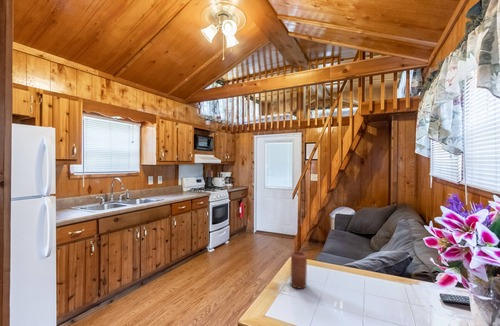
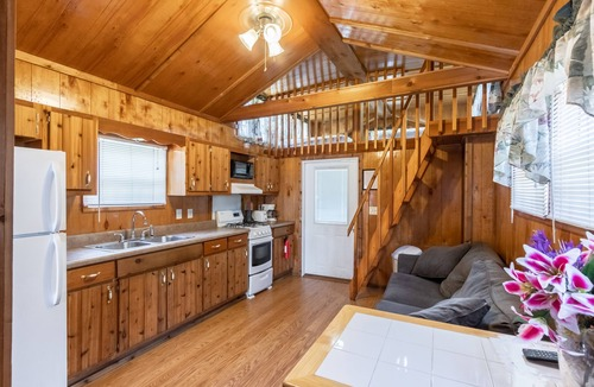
- candle (298, 269)
